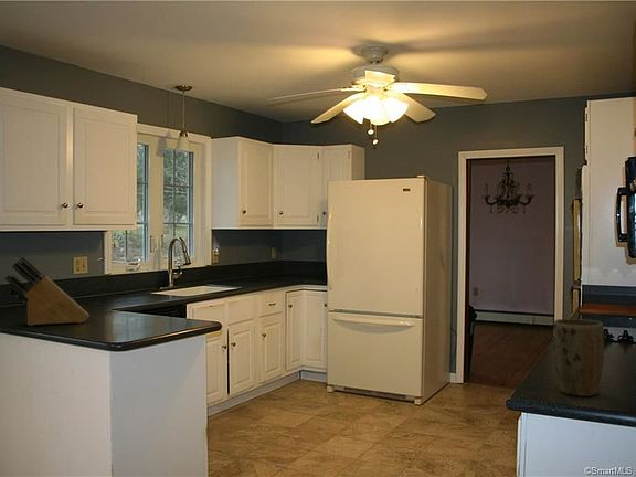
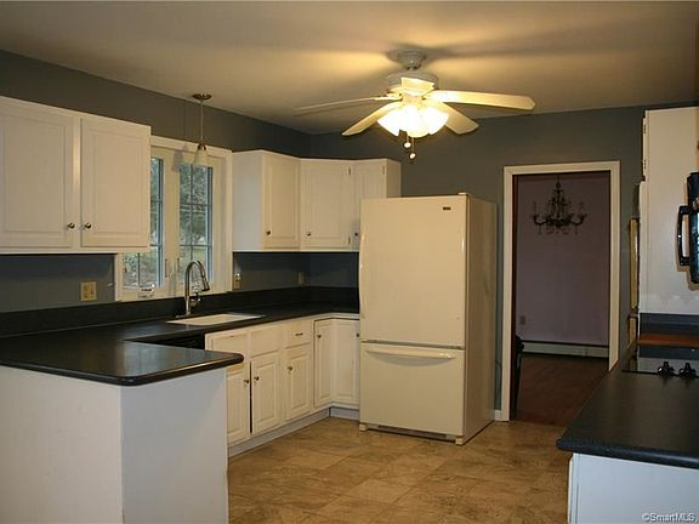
- knife block (47, 289)
- plant pot (577, 357)
